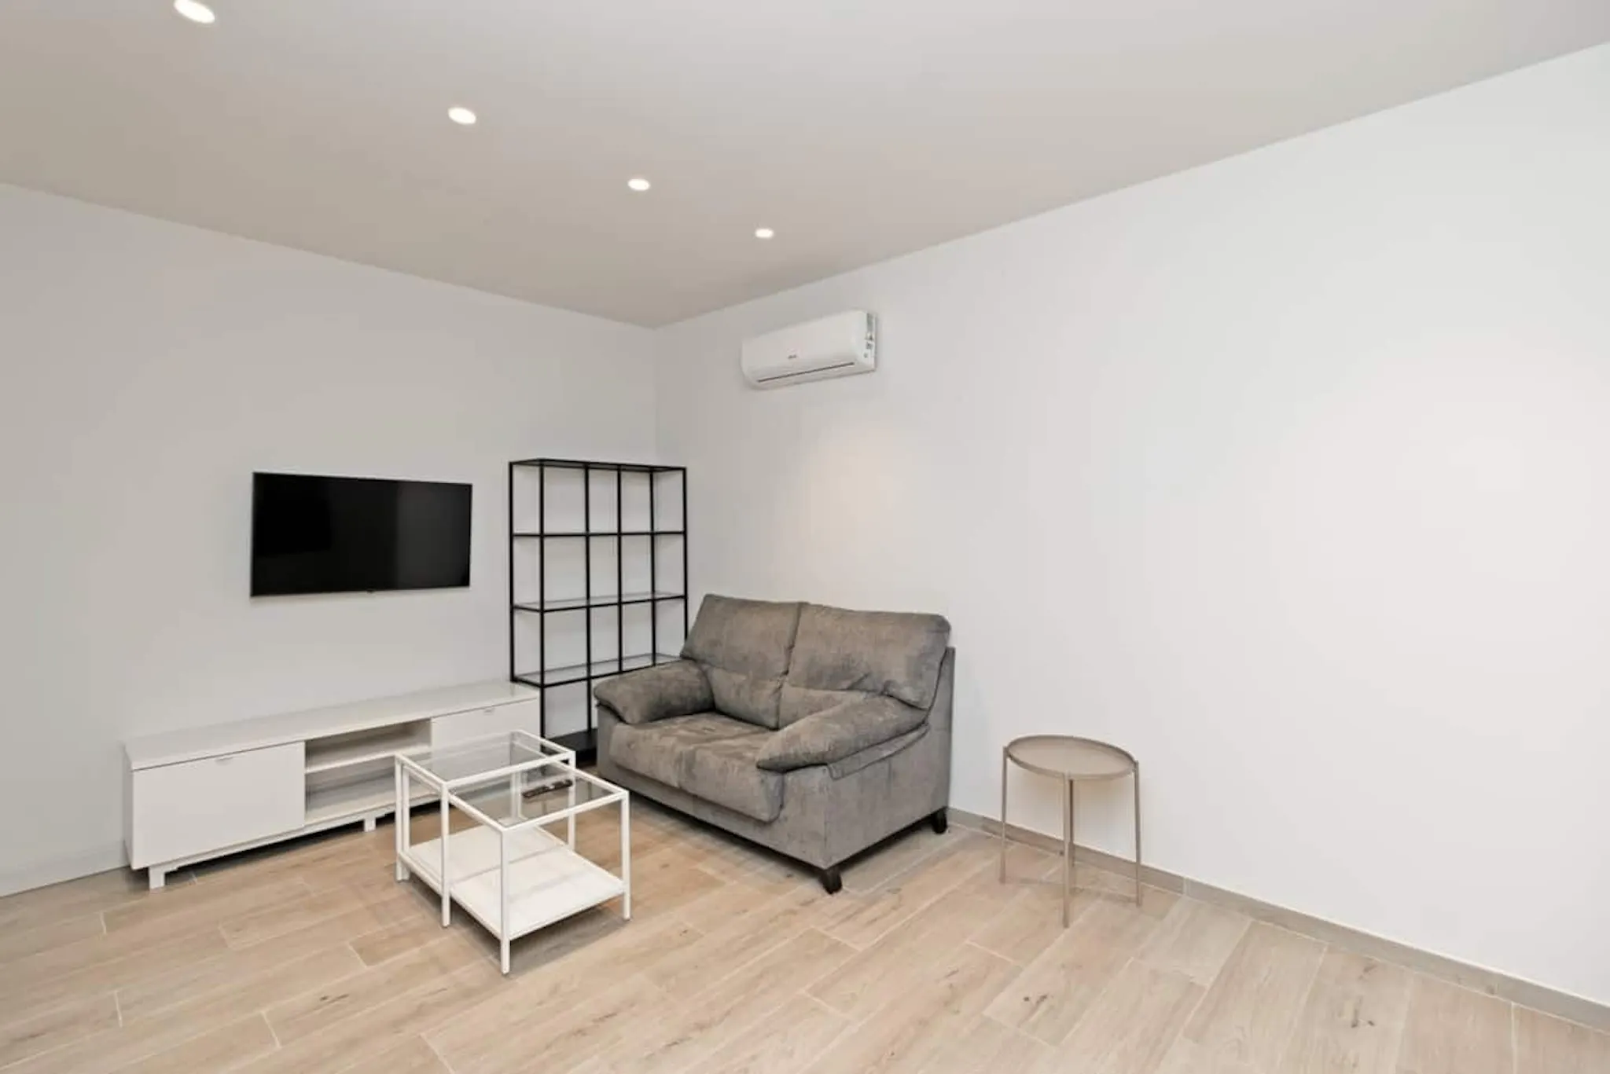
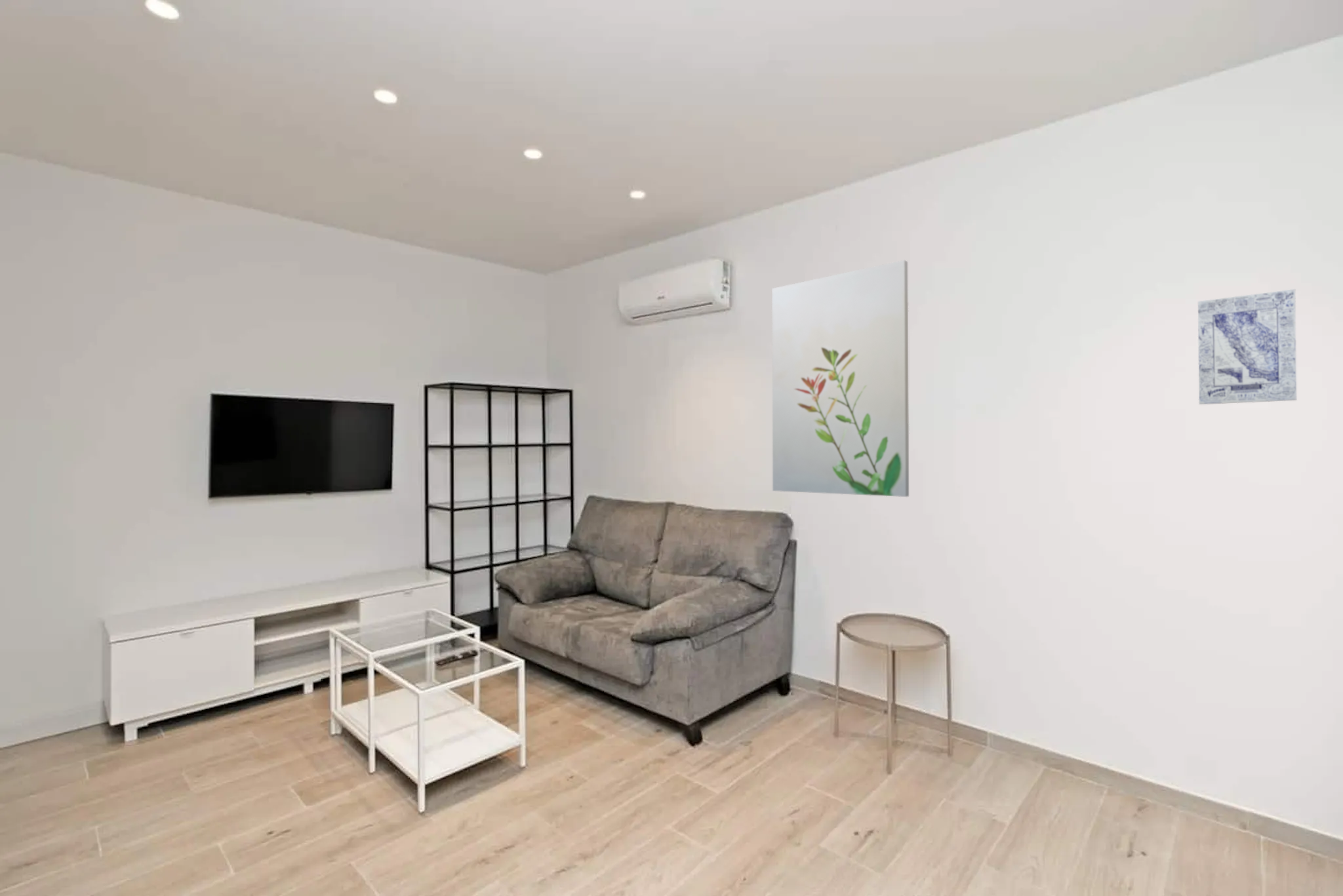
+ wall art (835, 384)
+ wall art (1245, 349)
